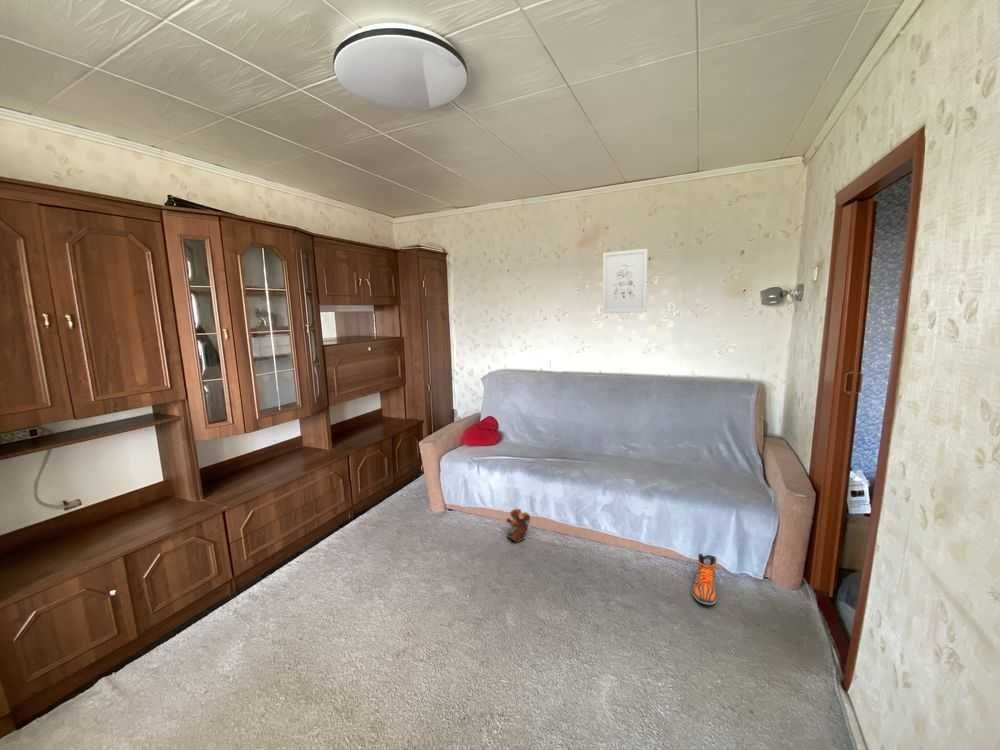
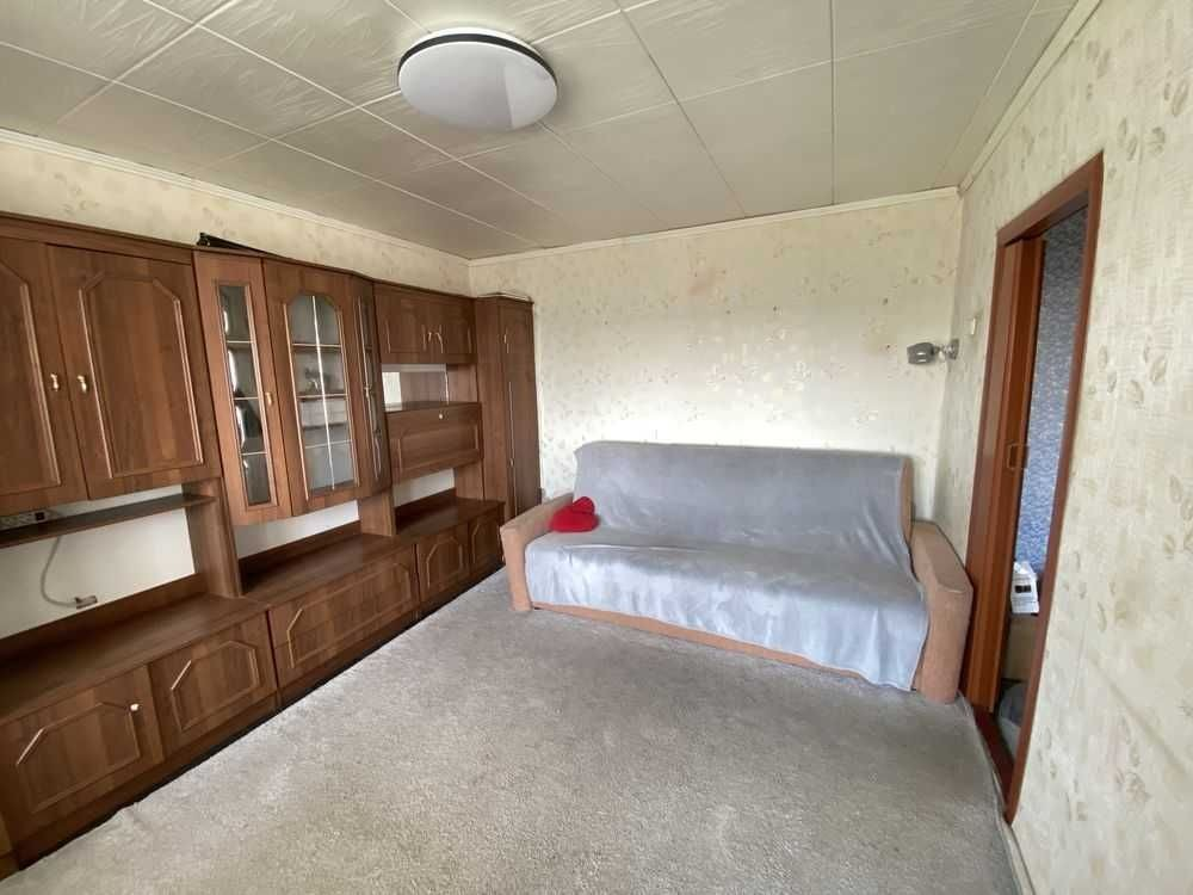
- wall art (624, 282)
- plush toy (516, 523)
- sneaker (704, 574)
